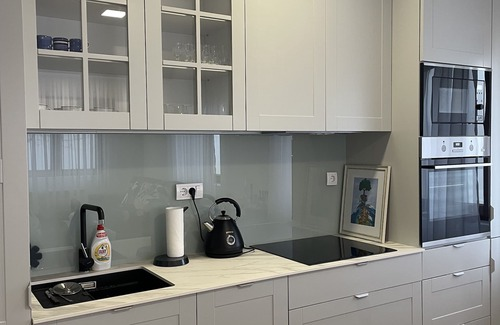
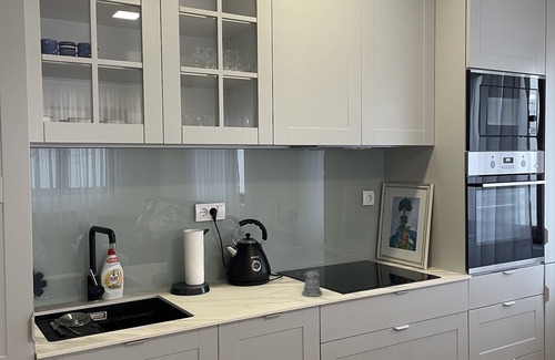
+ pepper shaker (310, 281)
